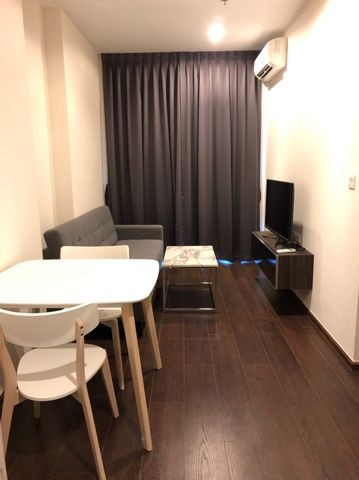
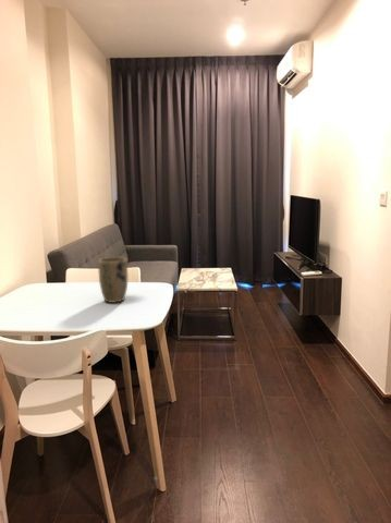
+ plant pot (113, 279)
